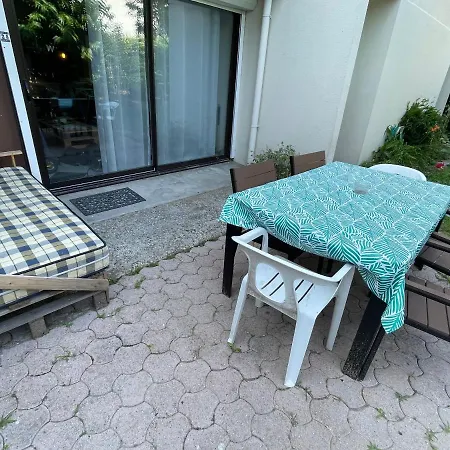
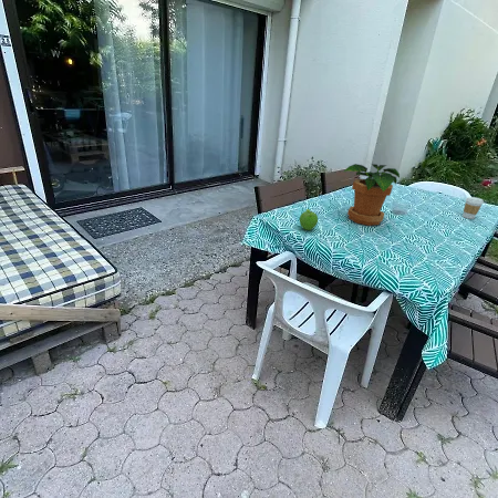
+ coffee cup (471, 207)
+ fruit (308, 219)
+ potted plant (369, 194)
